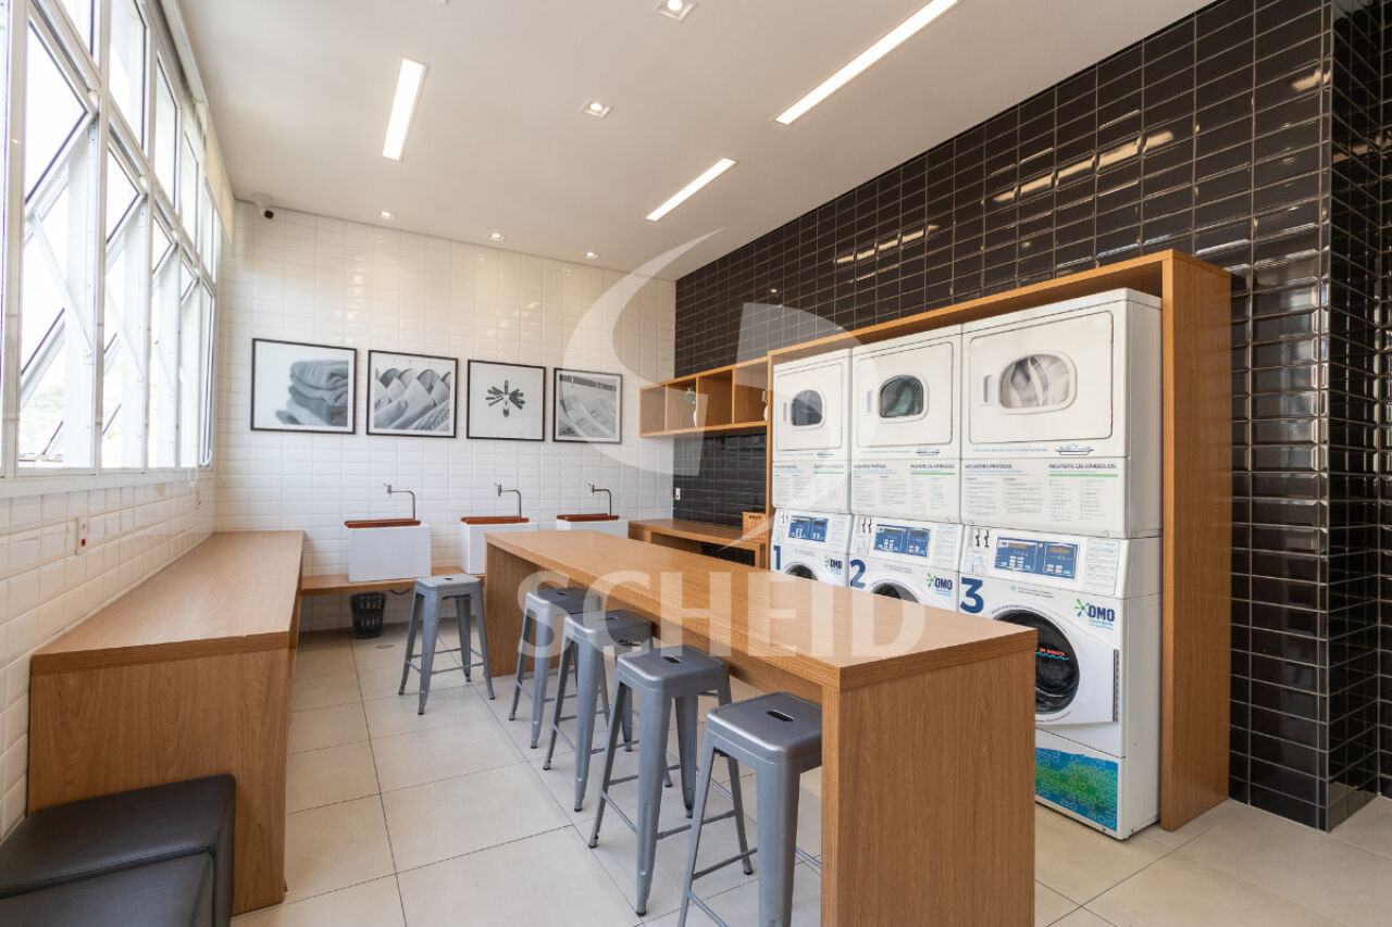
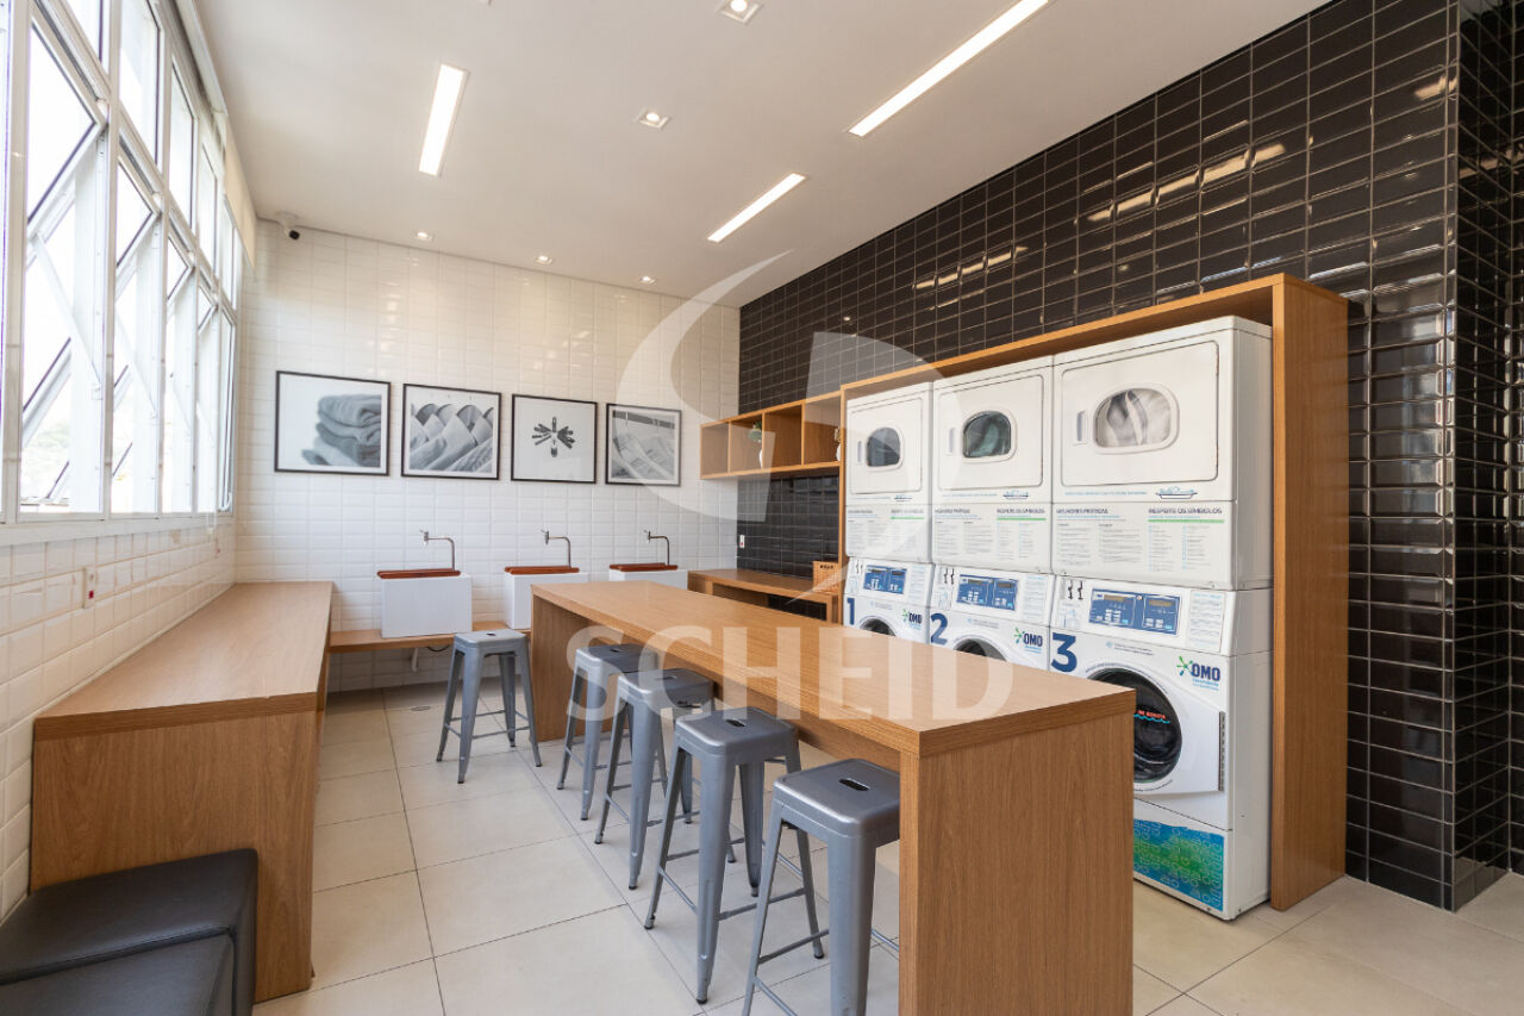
- wastebasket (368, 615)
